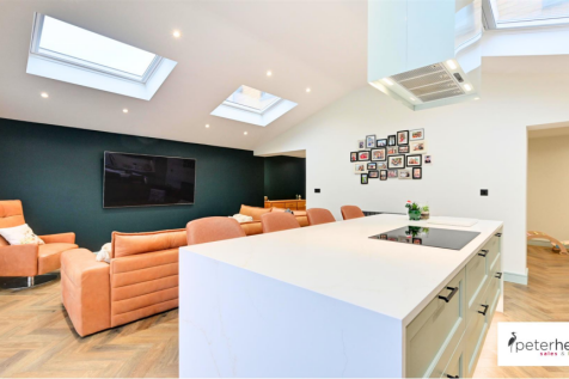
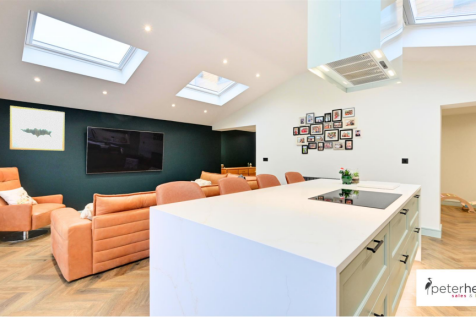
+ wall art (38, 129)
